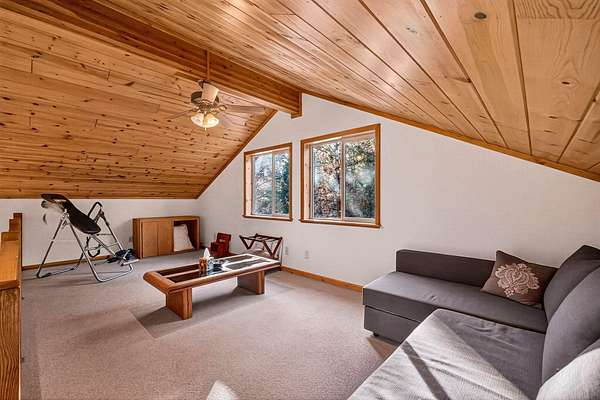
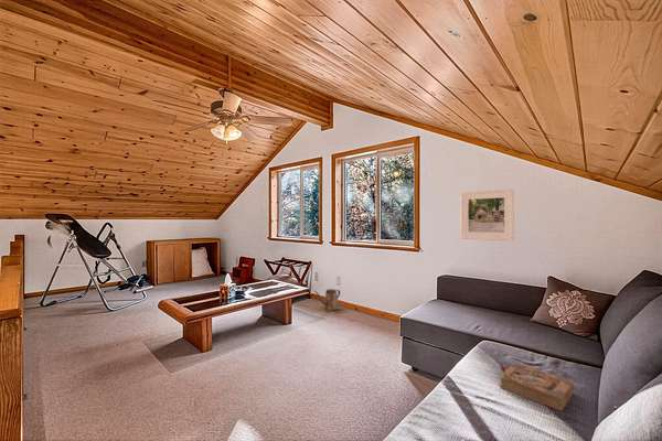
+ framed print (485, 215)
+ book (531, 379)
+ watering can (327, 299)
